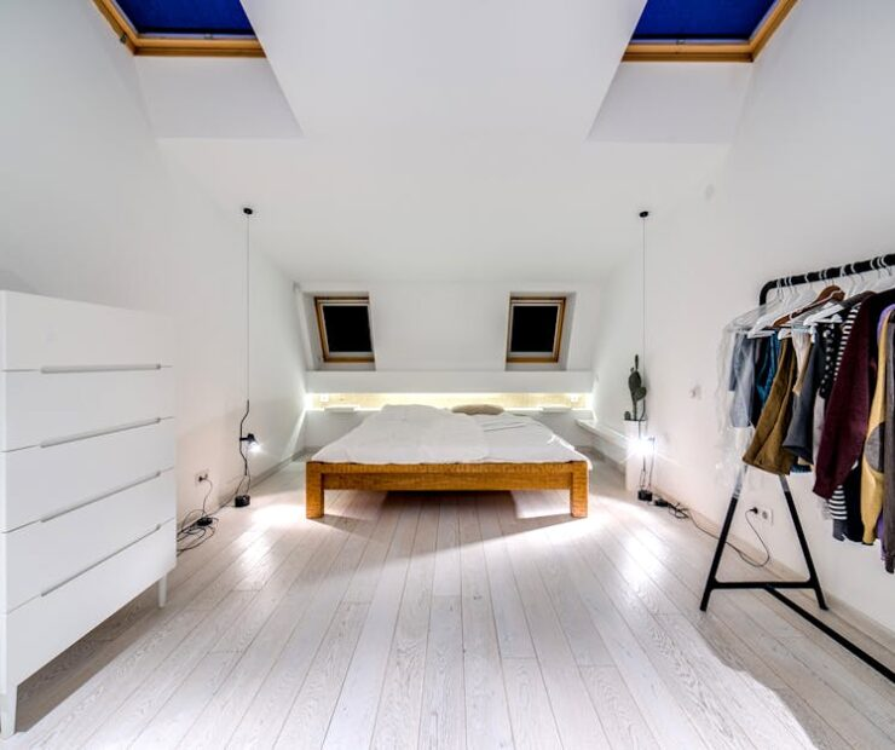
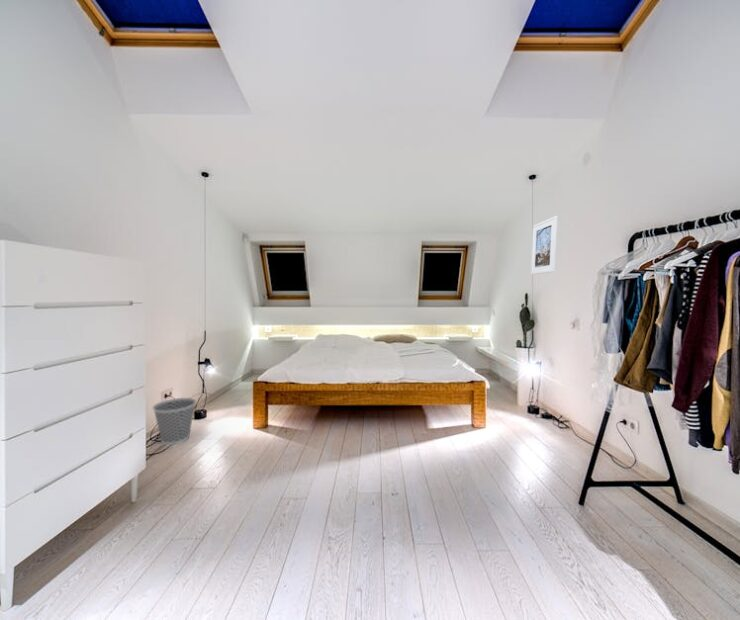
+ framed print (543, 247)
+ wastebasket (175, 421)
